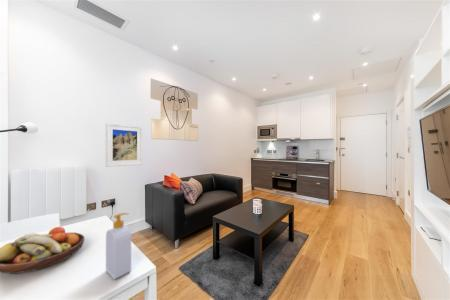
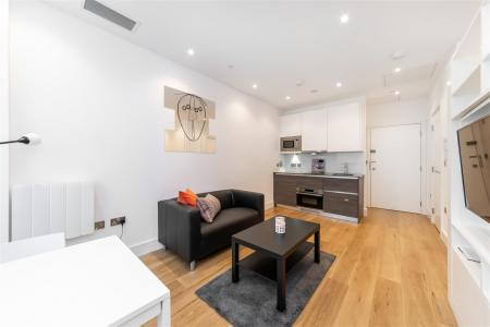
- soap bottle (119, 242)
- fruit bowl (44, 243)
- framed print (125, 145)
